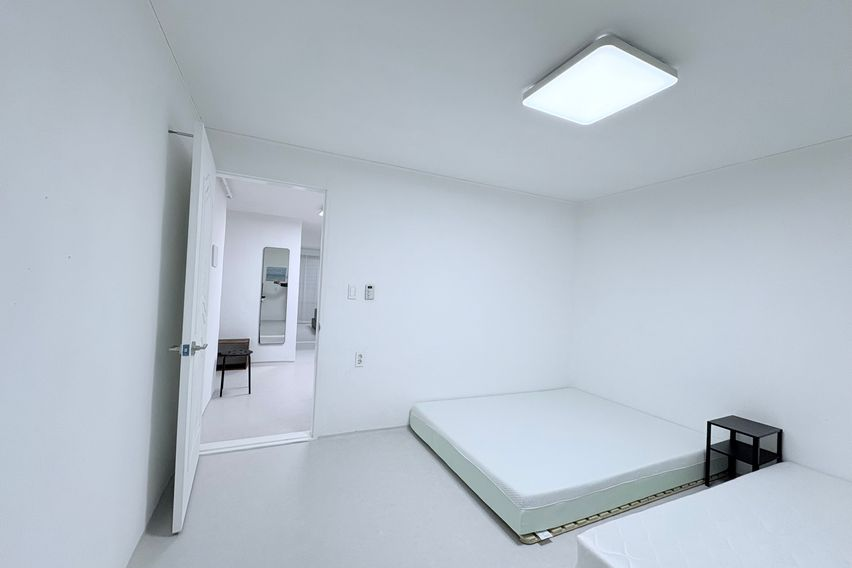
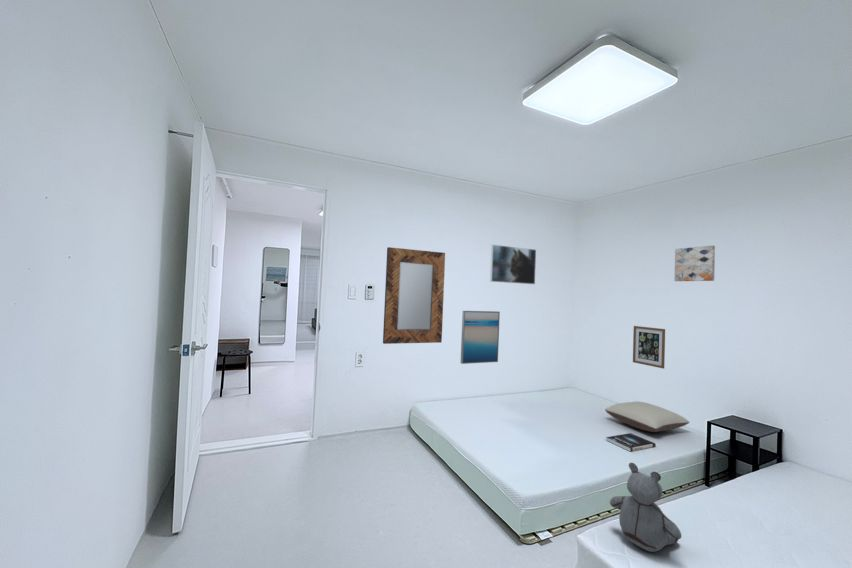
+ pillow (645, 416)
+ wall art (693, 264)
+ book (630, 441)
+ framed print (513, 265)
+ wall art (480, 336)
+ wall art (648, 346)
+ stuffed bear (648, 502)
+ home mirror (415, 296)
